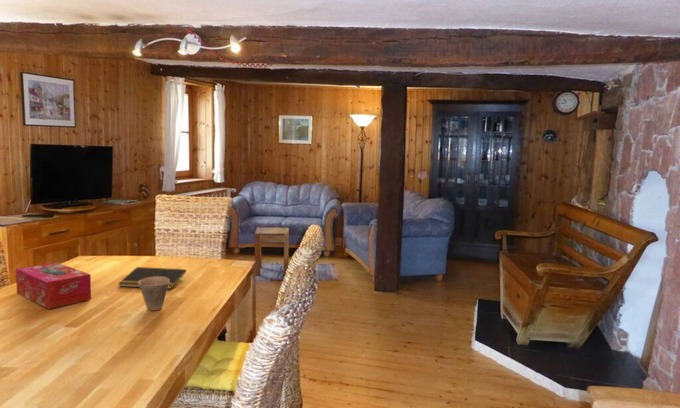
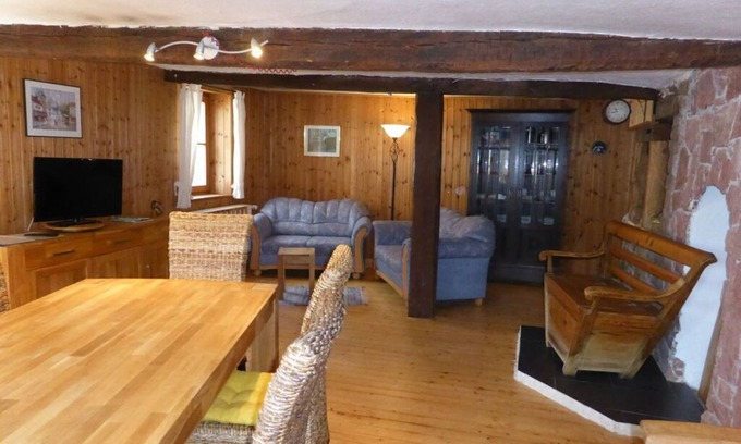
- notepad (153, 276)
- tissue box (53, 283)
- cup (154, 294)
